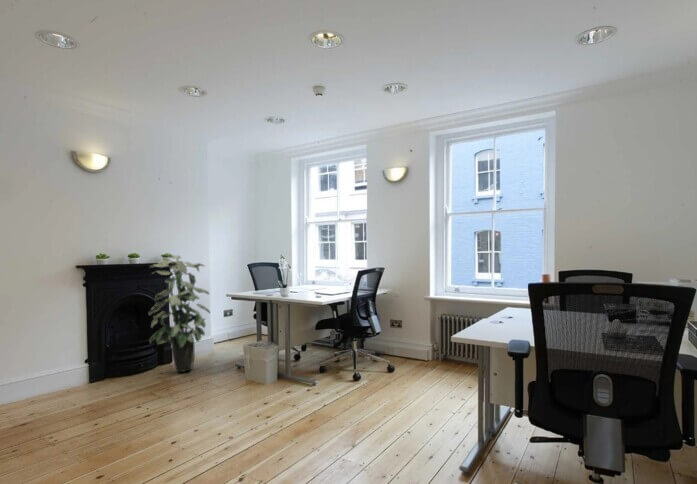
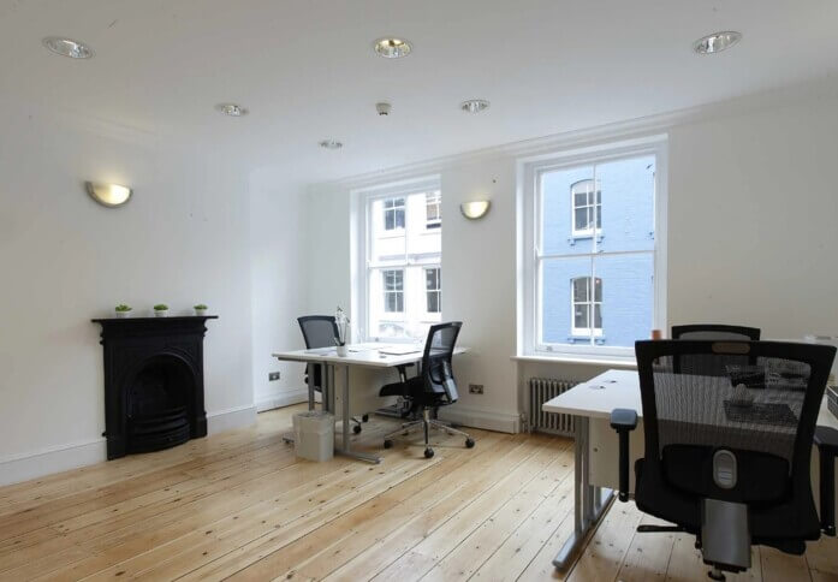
- indoor plant (178, 312)
